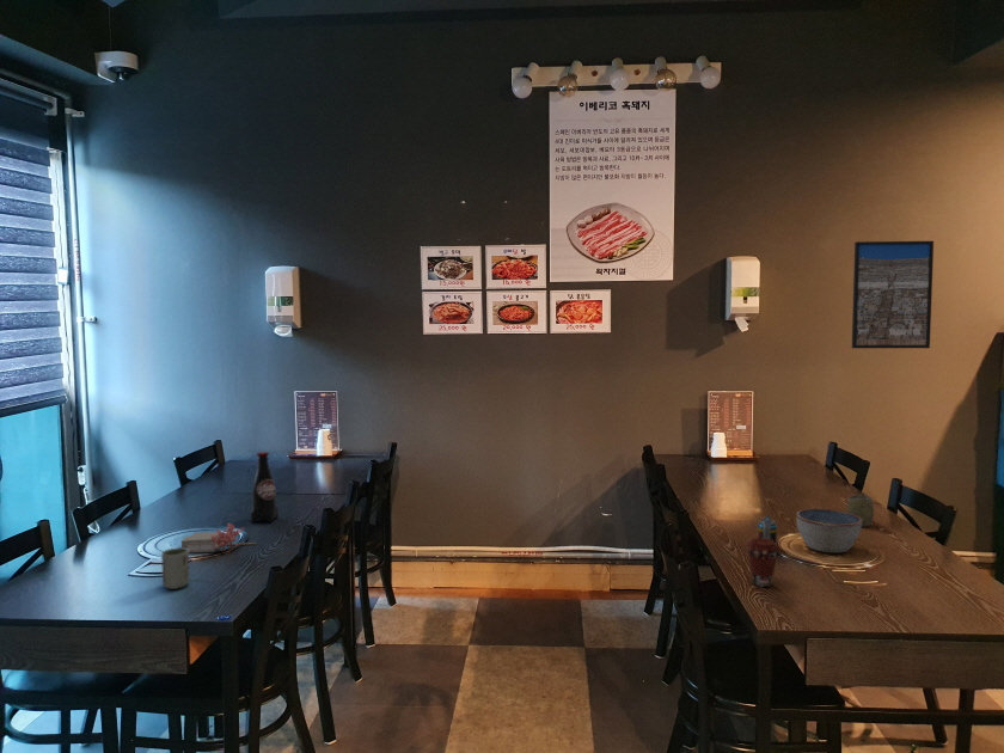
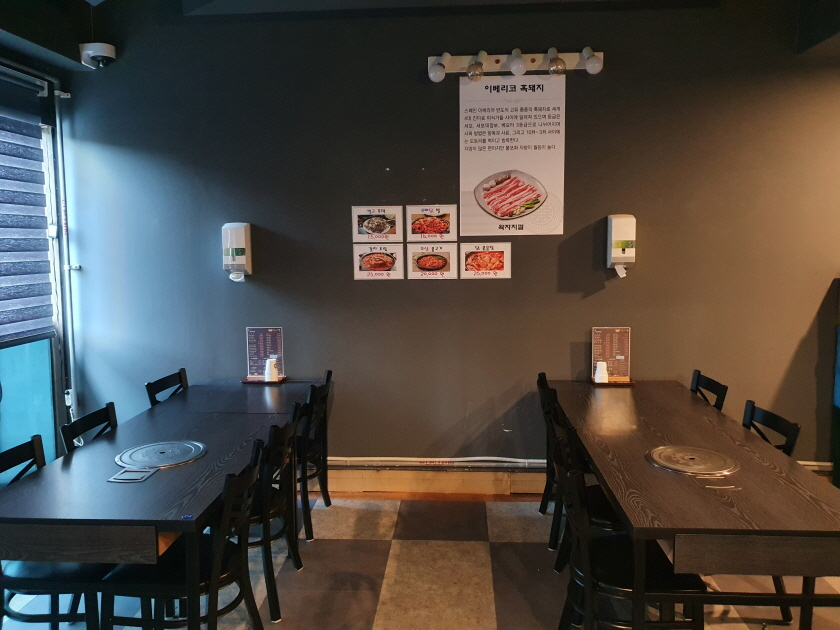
- coffee cup (761, 562)
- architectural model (216, 535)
- bowl (827, 532)
- beverage can (766, 533)
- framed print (892, 294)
- soda bottle (263, 485)
- cup (859, 510)
- cup (175, 568)
